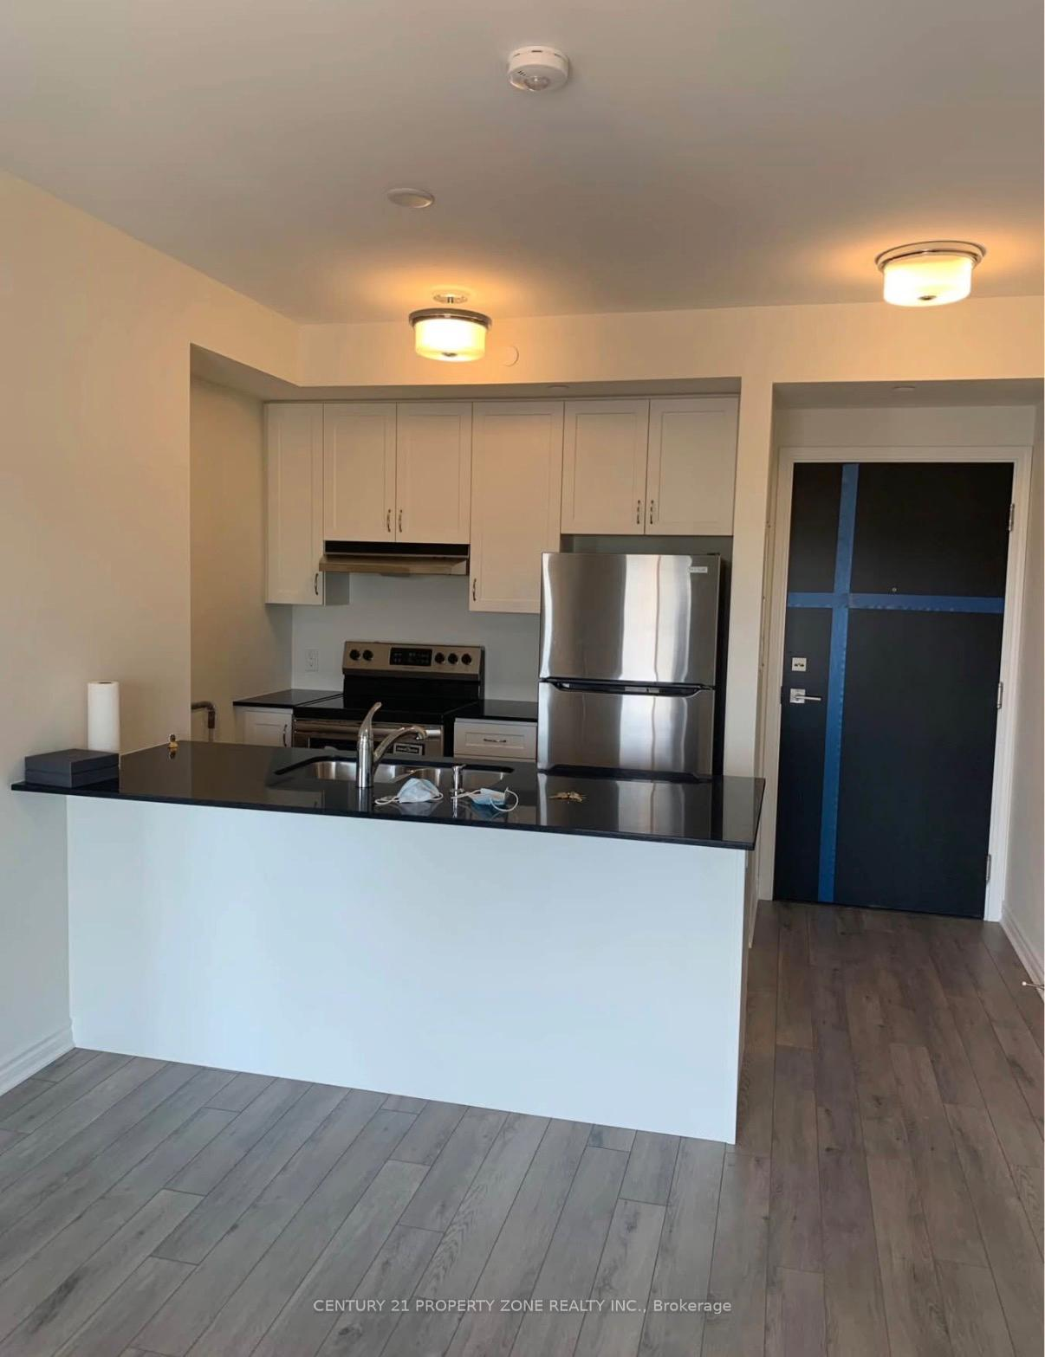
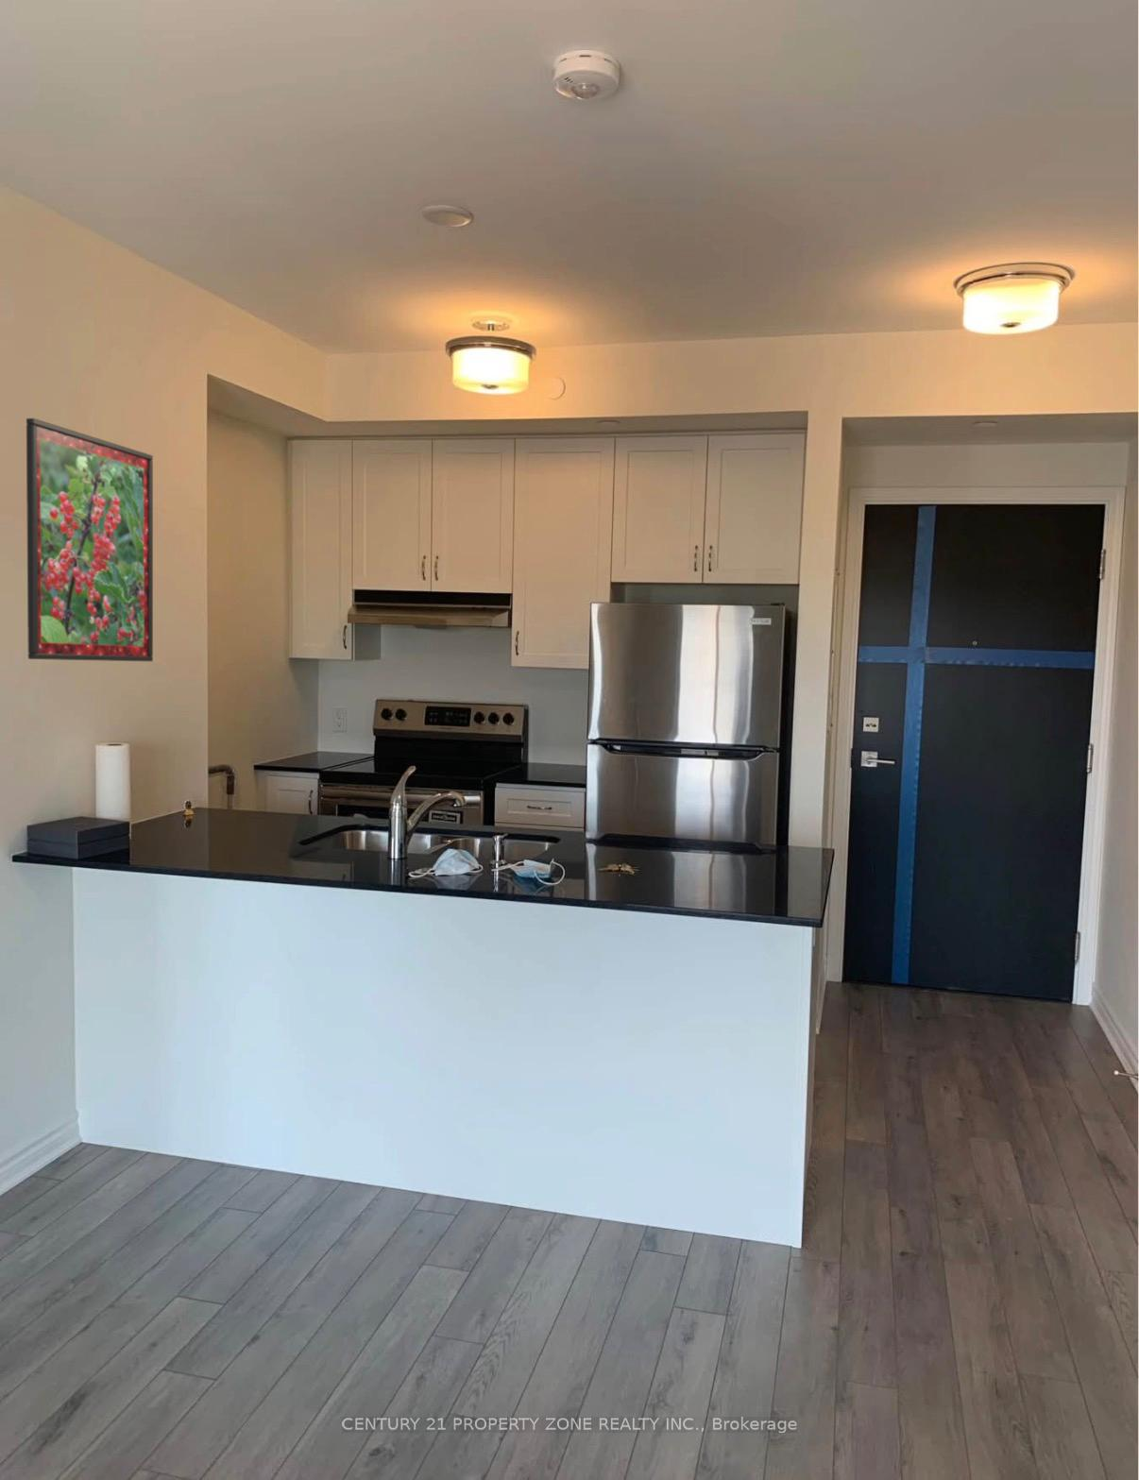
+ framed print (95, 549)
